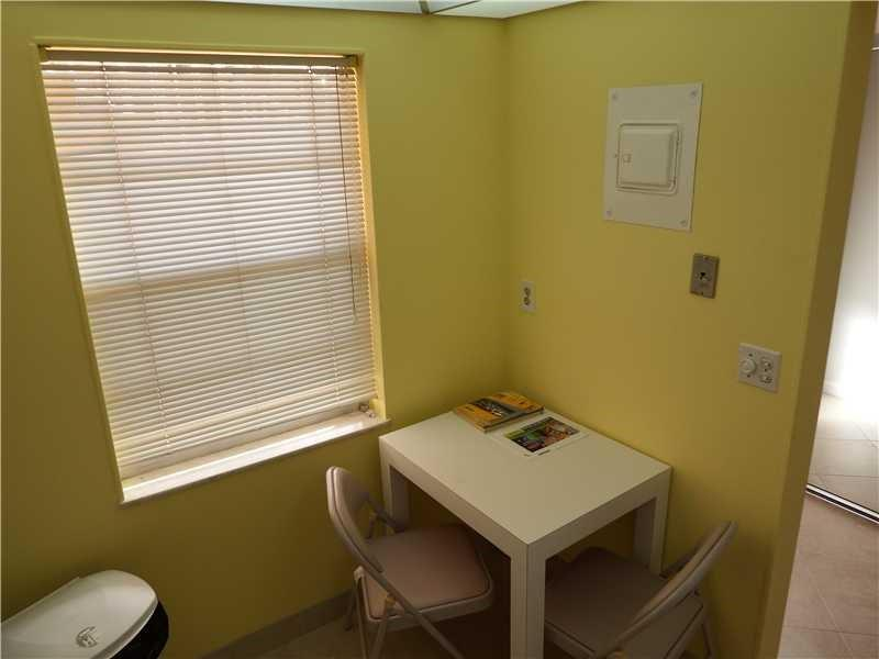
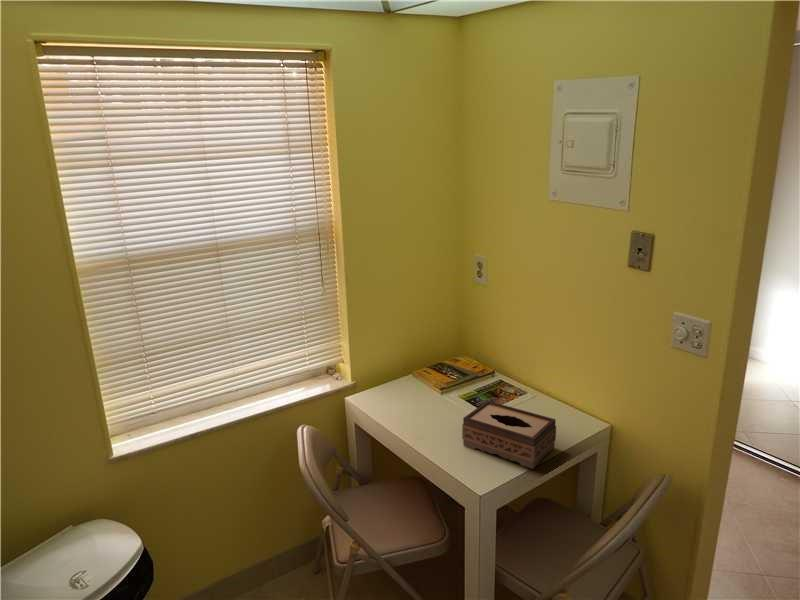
+ tissue box (508, 432)
